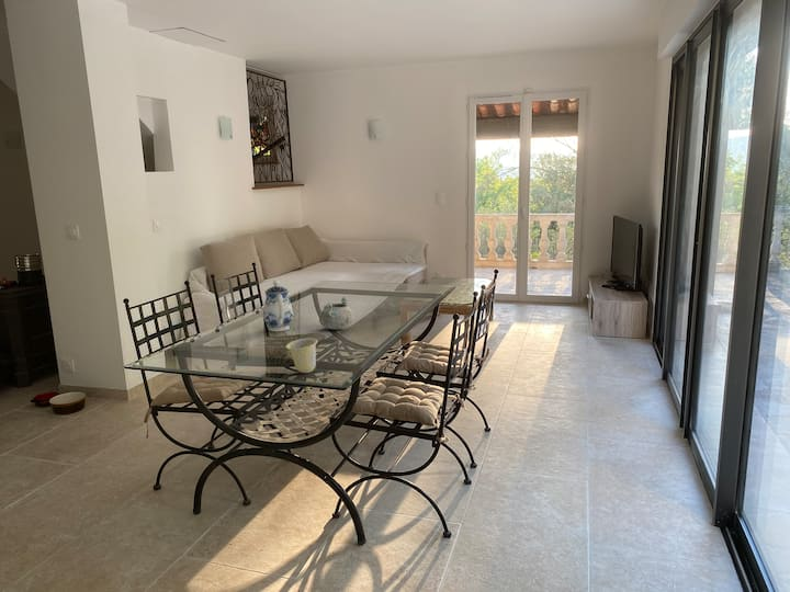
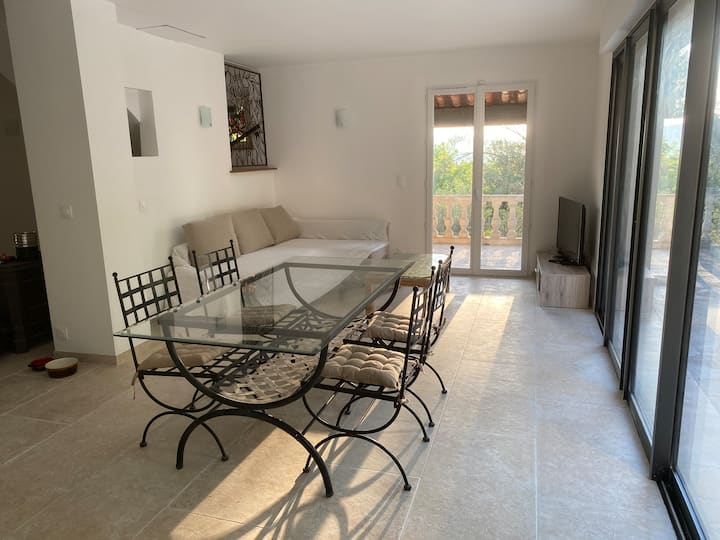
- cup (302, 356)
- teapot (276, 305)
- decorative bowl (336, 314)
